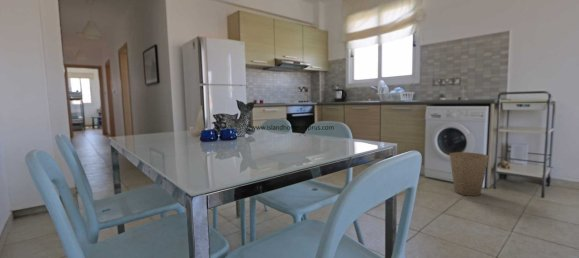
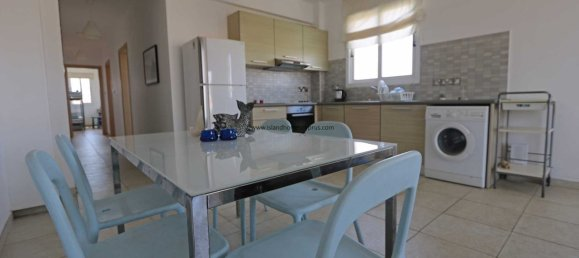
- trash can (467, 173)
